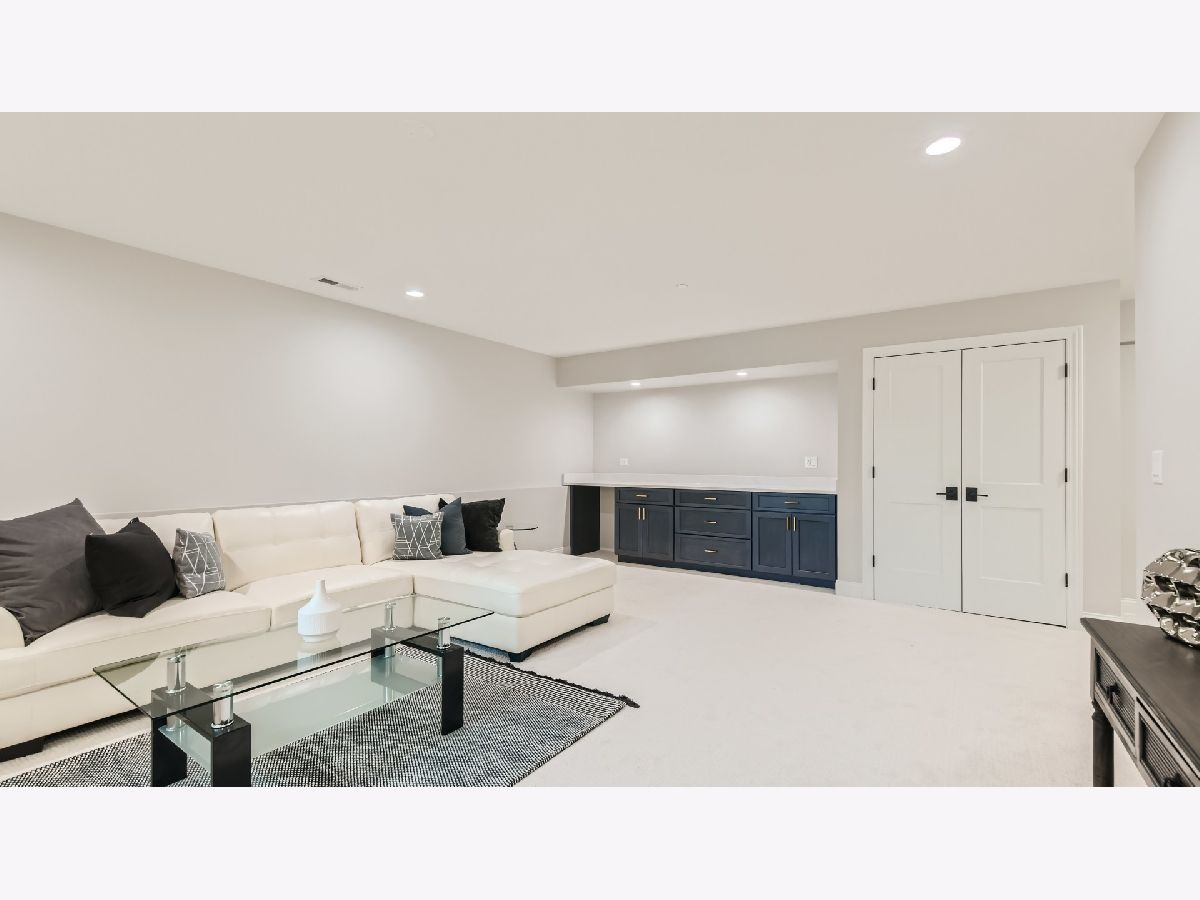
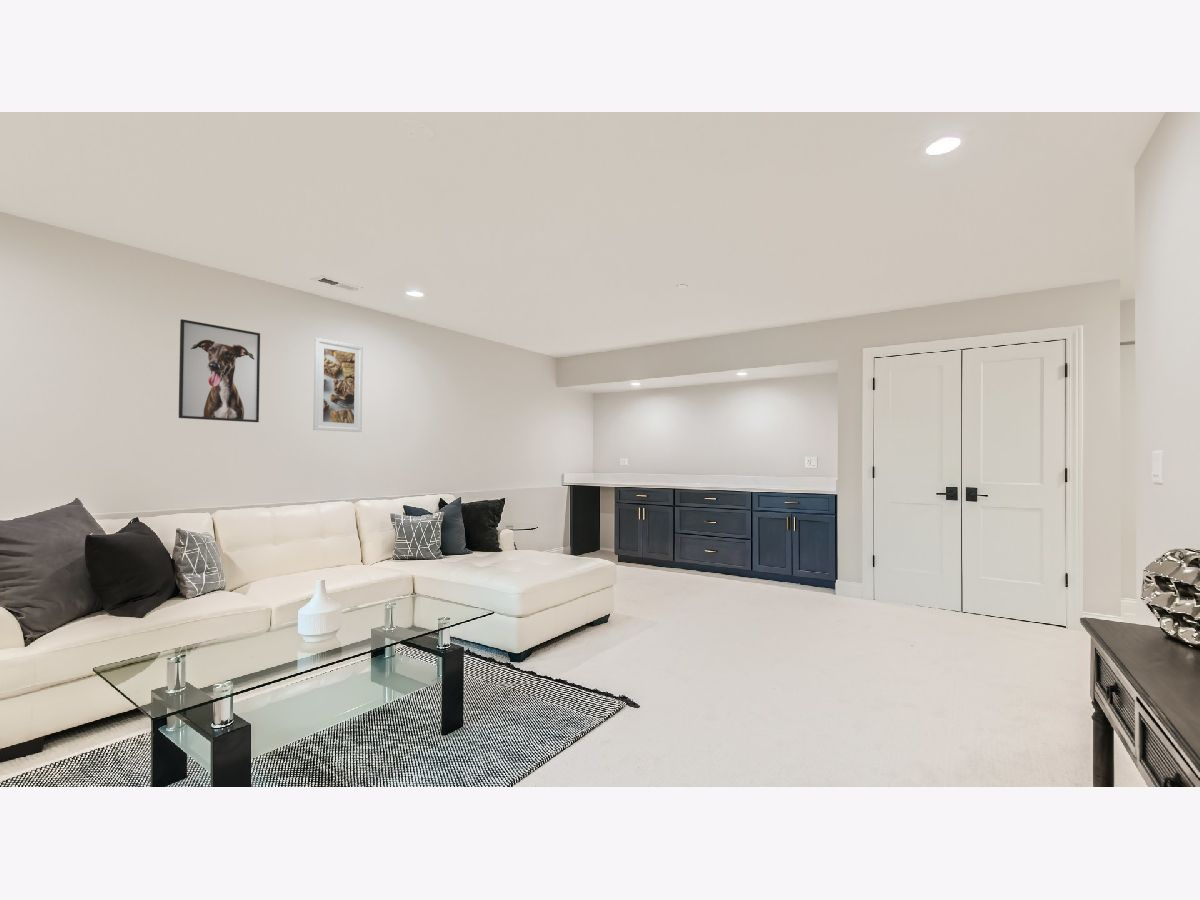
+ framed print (221, 373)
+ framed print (338, 386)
